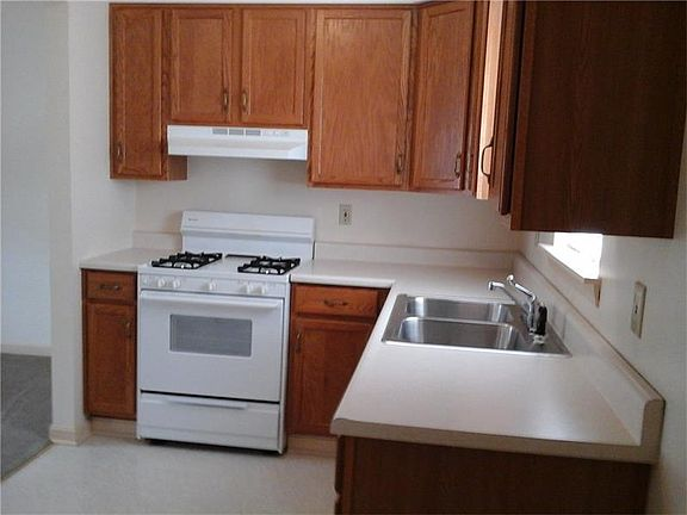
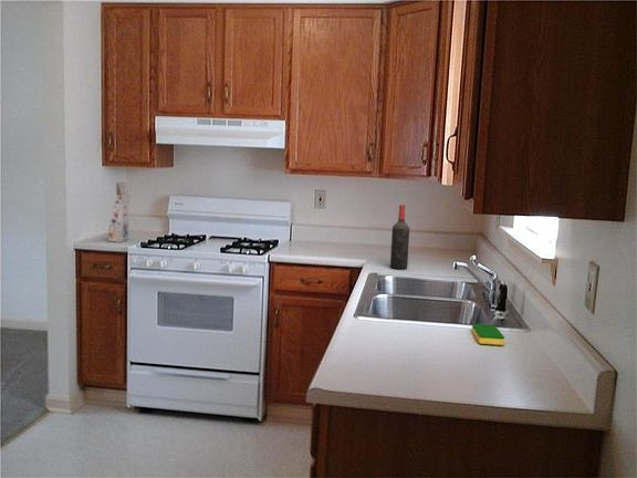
+ gift box (118, 210)
+ wine bottle (400, 236)
+ dish sponge (487, 334)
